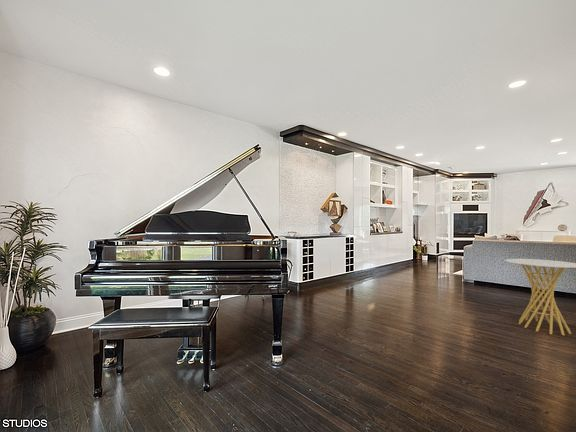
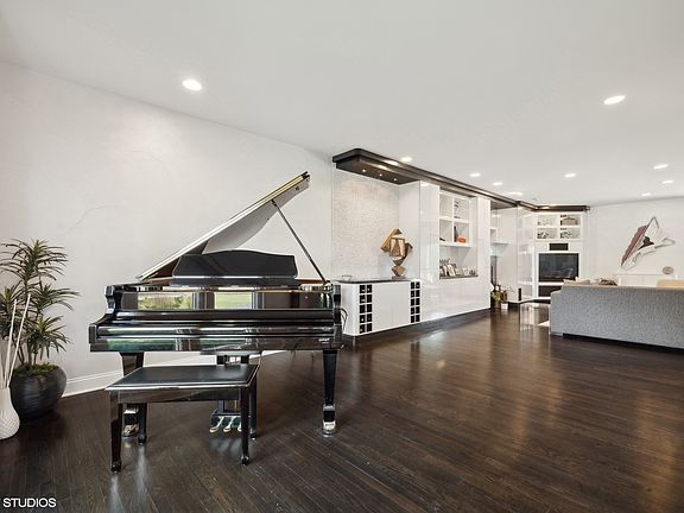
- side table (542, 294)
